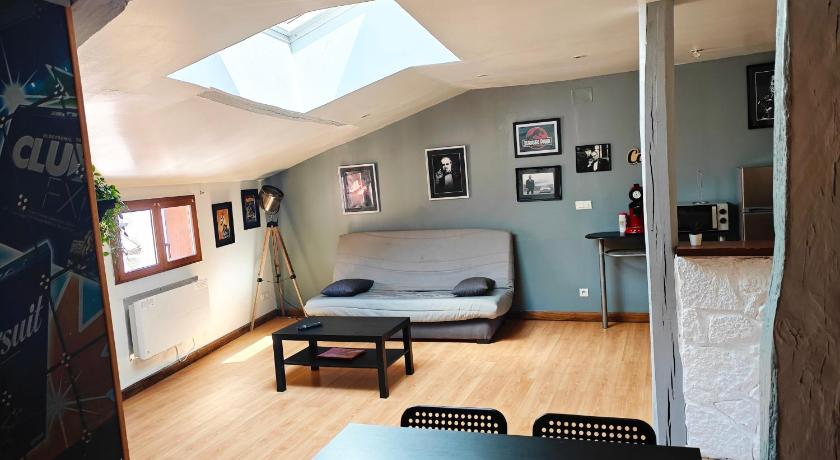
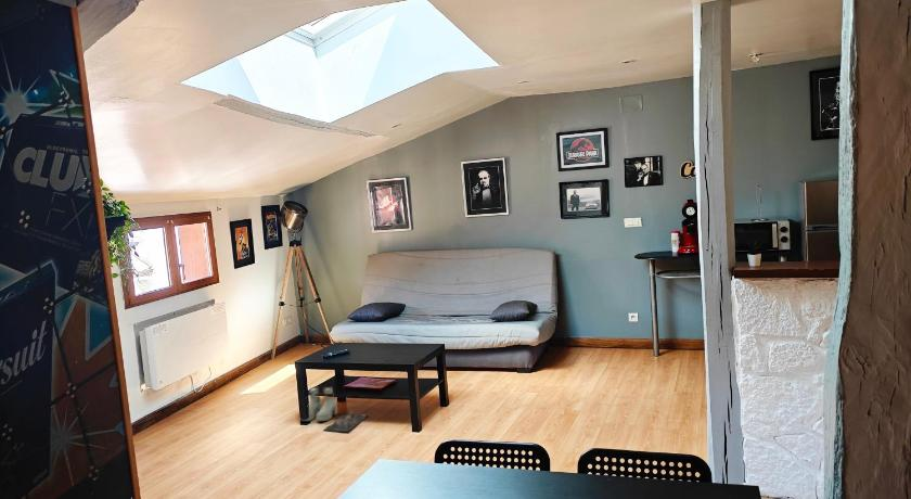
+ boots (319, 402)
+ bag (348, 420)
